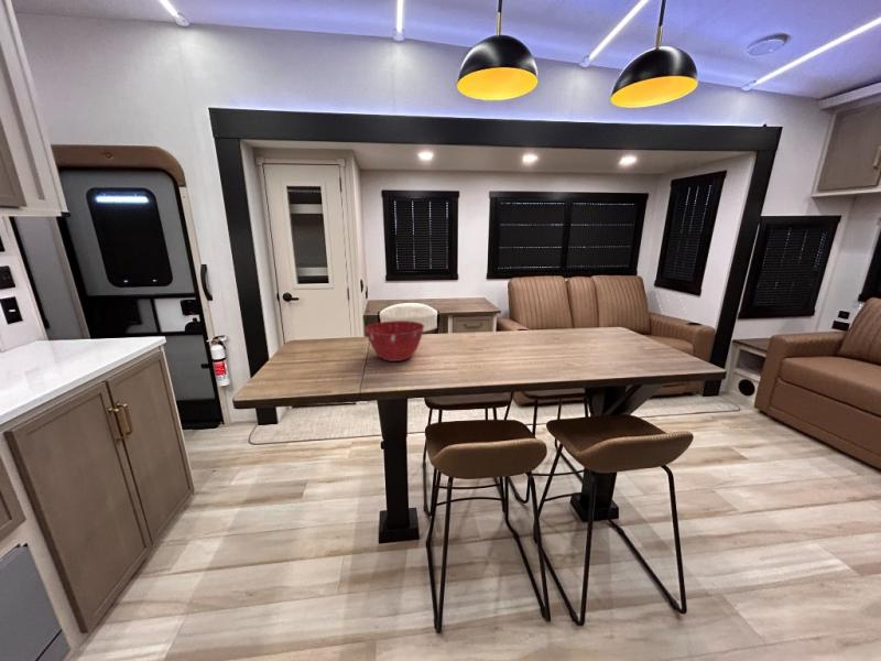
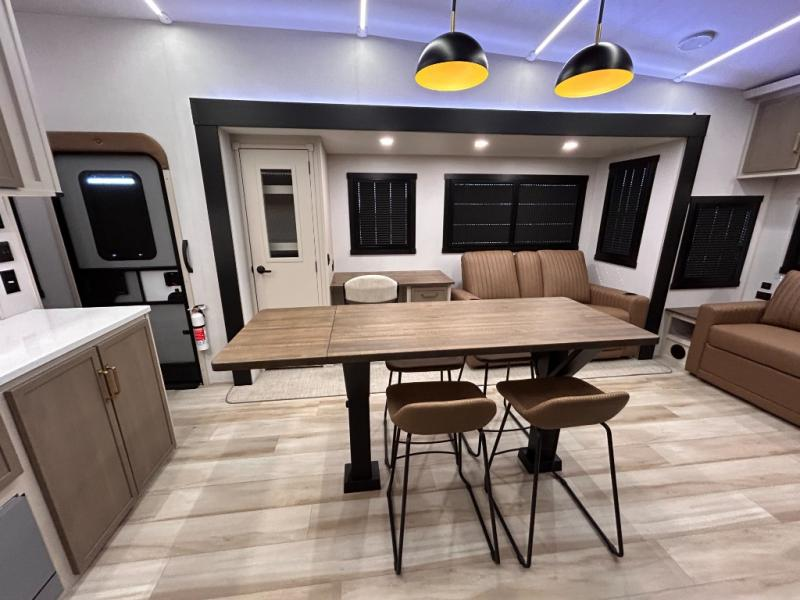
- mixing bowl (394, 342)
